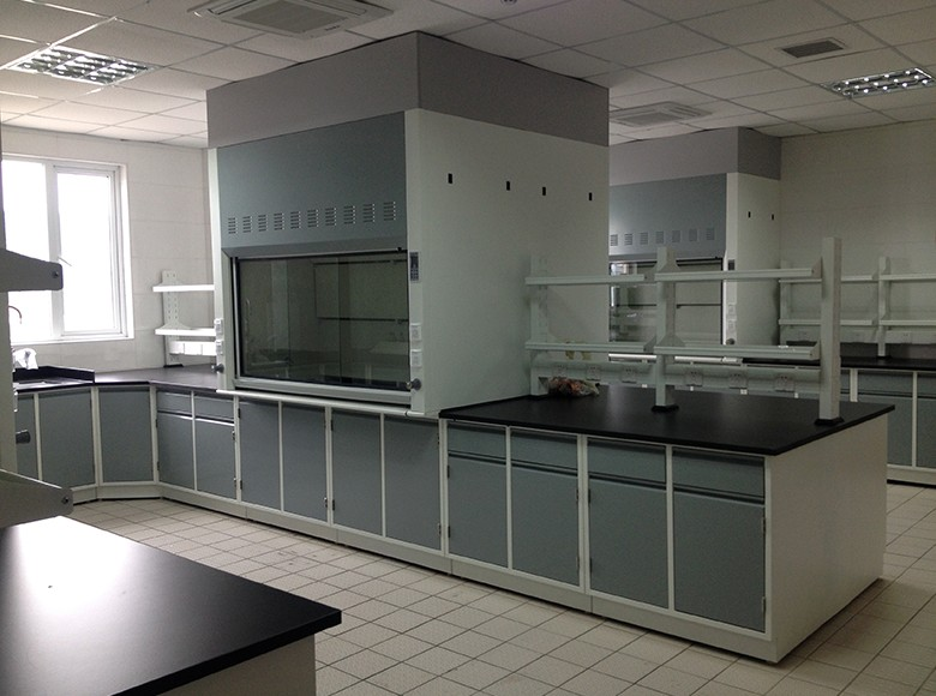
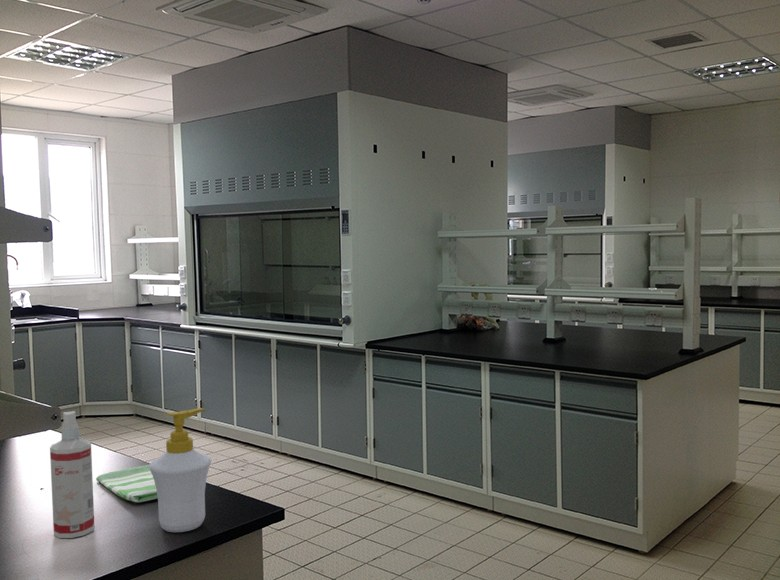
+ spray bottle (71, 471)
+ dish towel (148, 480)
+ soap bottle (180, 468)
